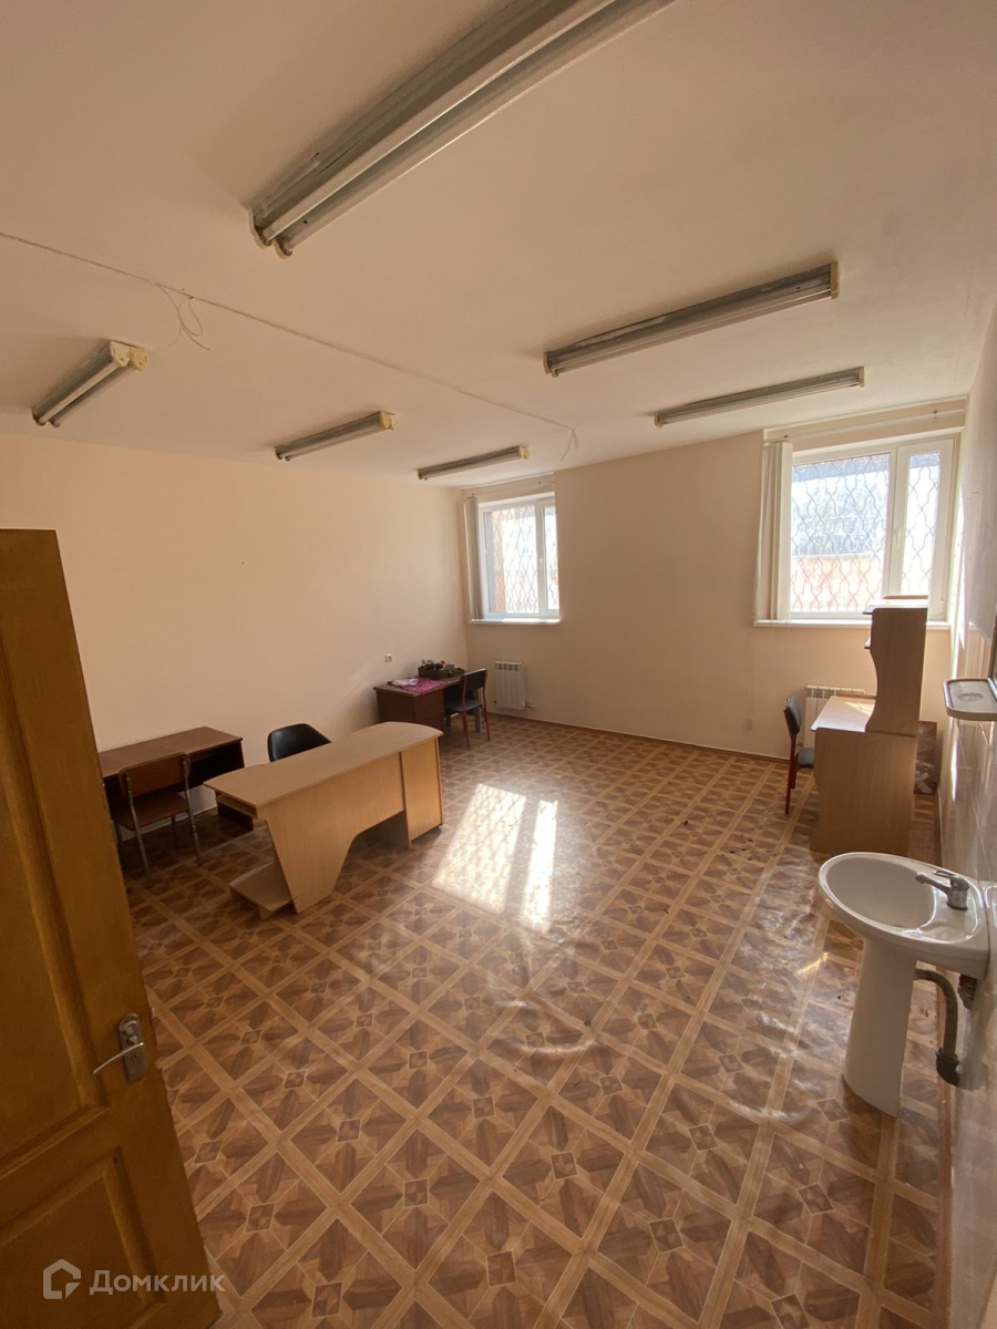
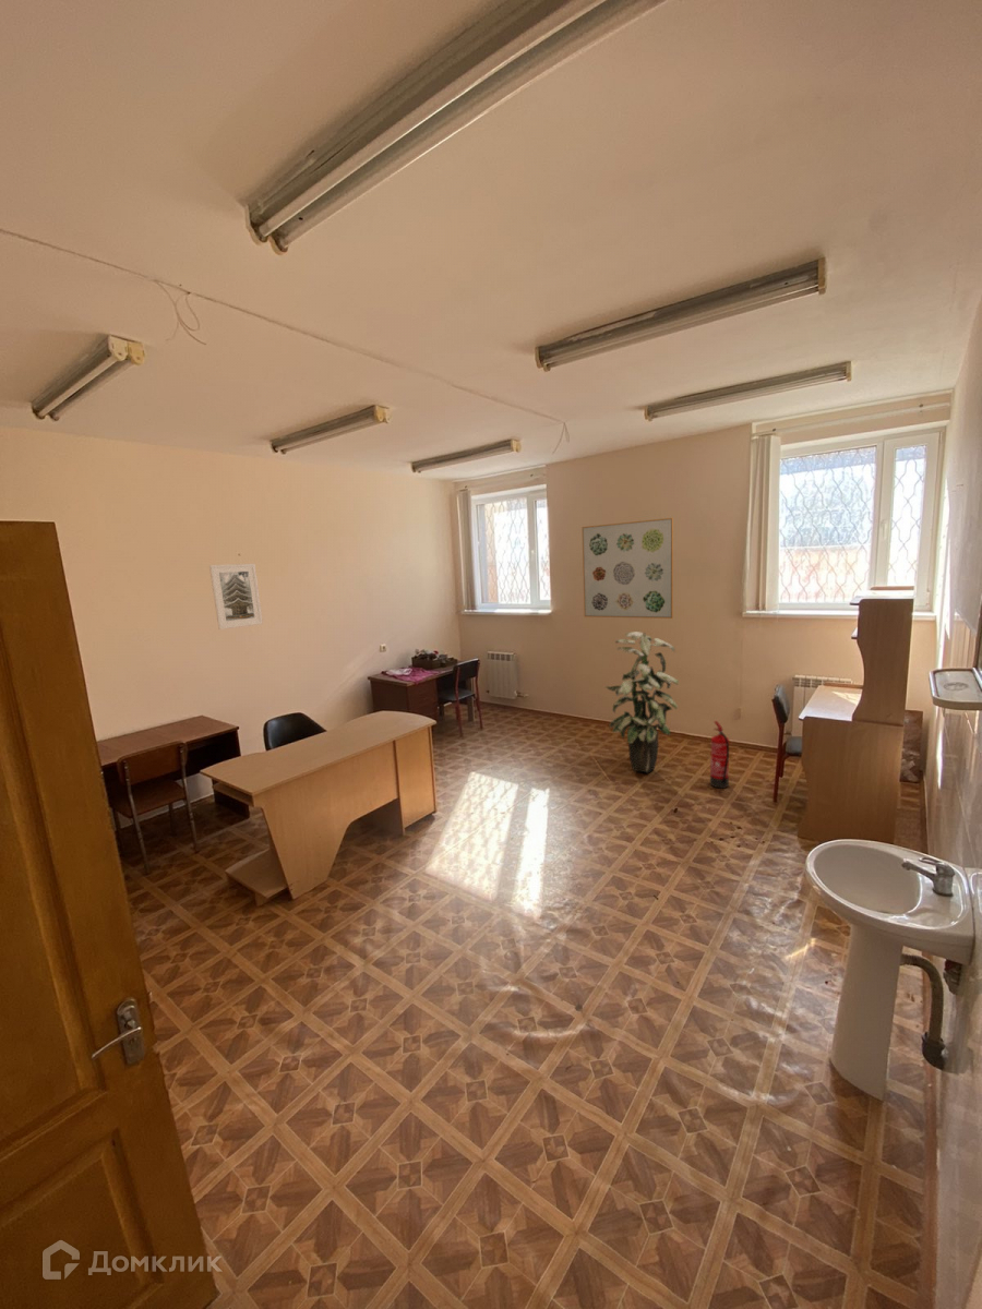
+ fire extinguisher (721, 755)
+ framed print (237, 596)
+ indoor plant (639, 700)
+ wall art (625, 571)
